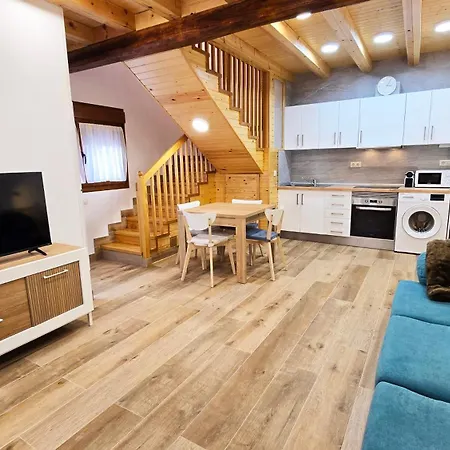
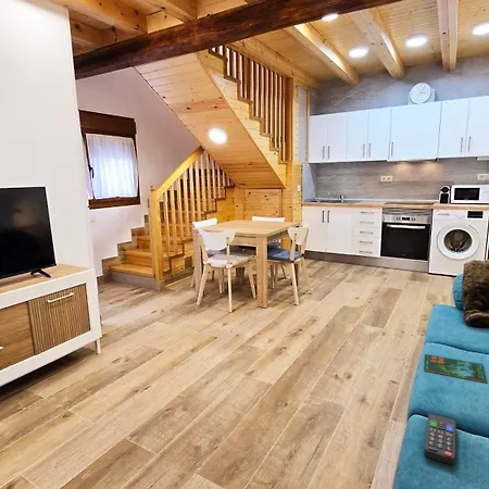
+ remote control (440, 436)
+ book (453, 366)
